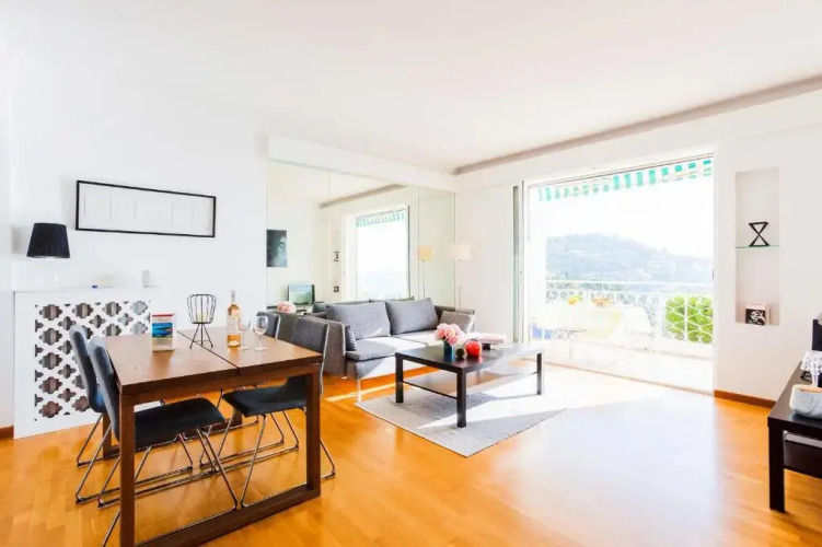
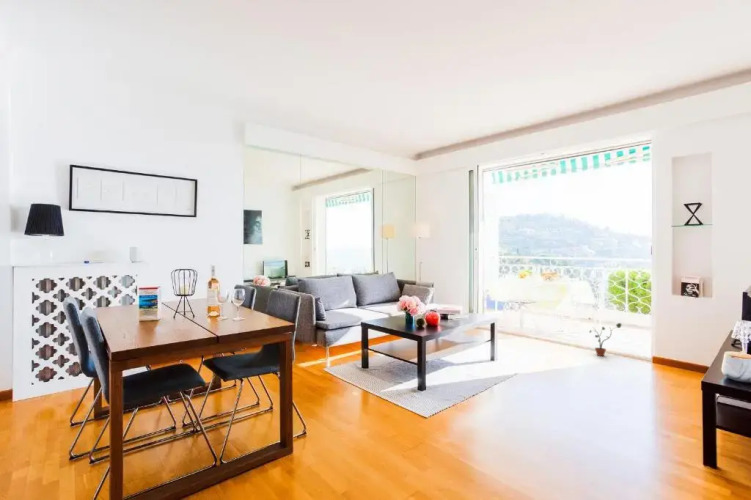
+ potted plant (603, 340)
